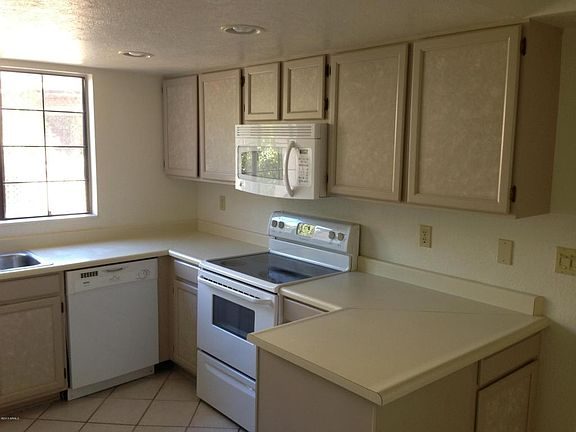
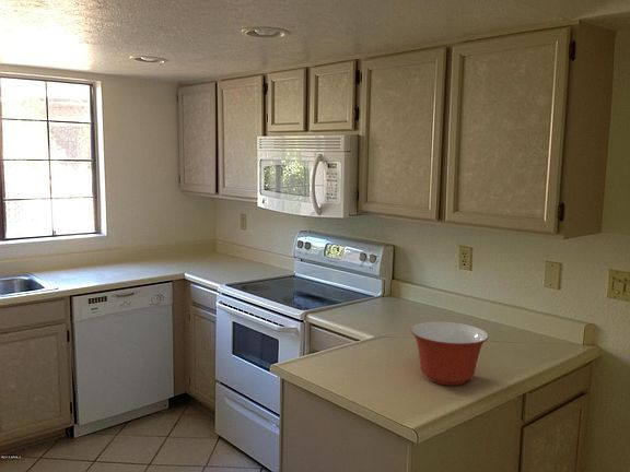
+ mixing bowl (447, 355)
